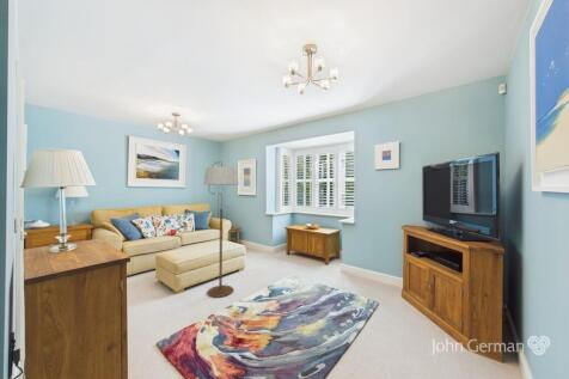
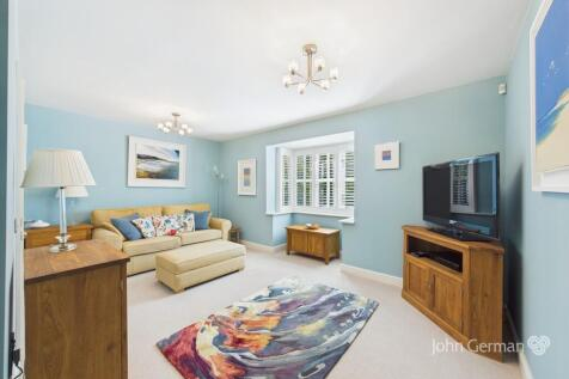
- floor lamp (220, 226)
